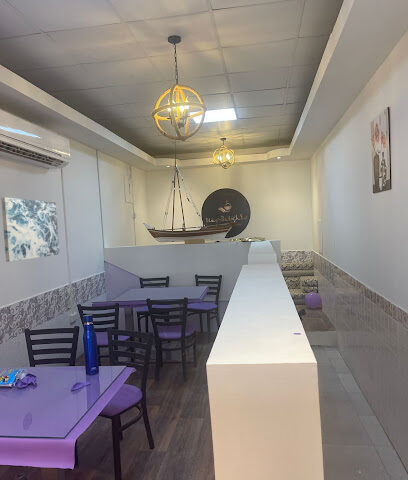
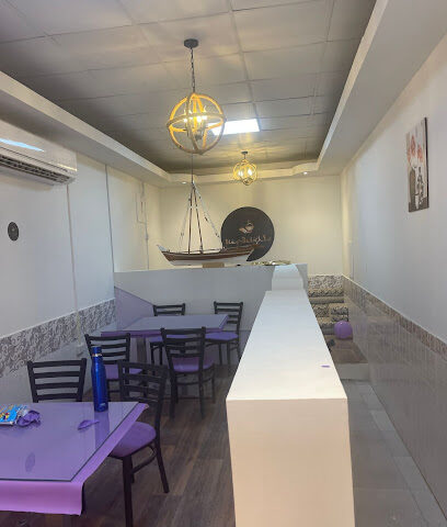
- wall art (33, 229)
